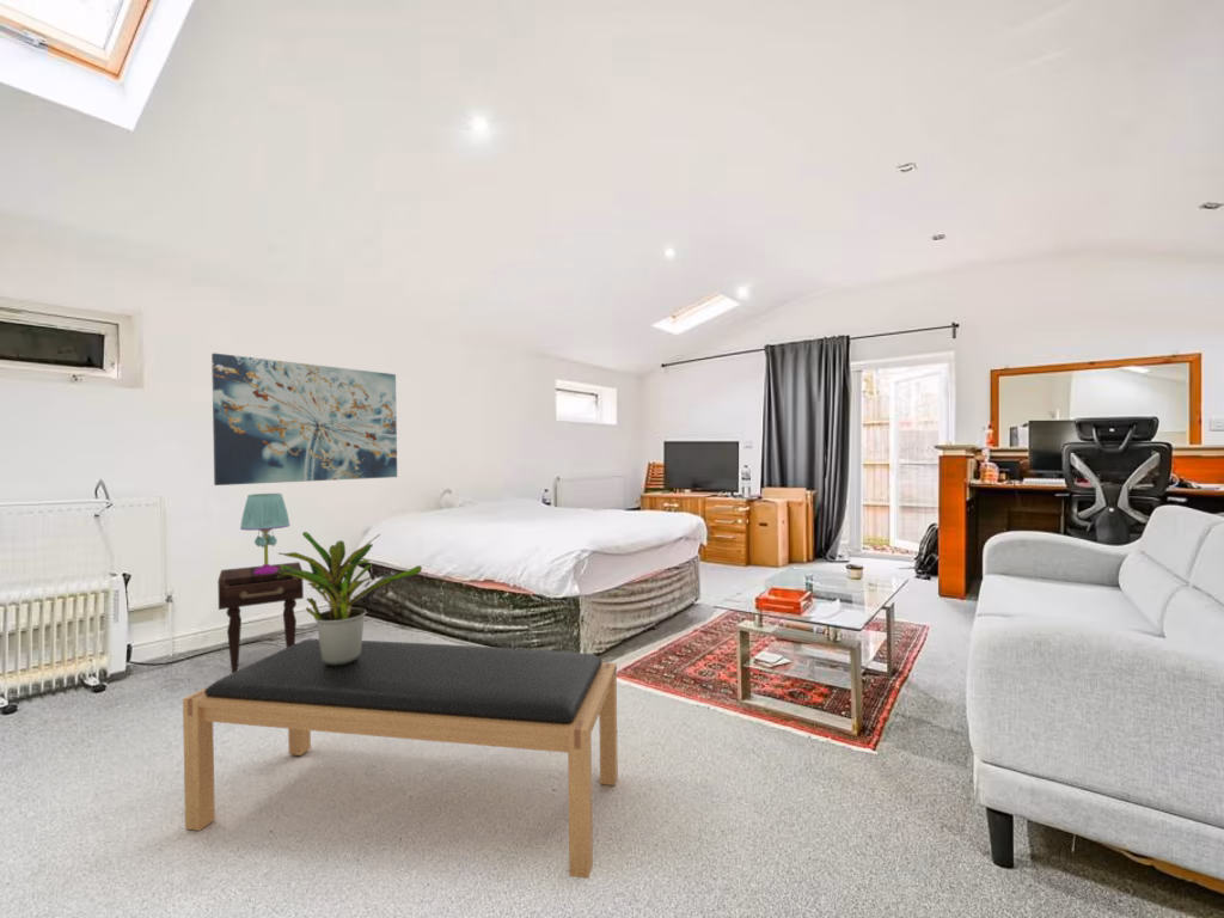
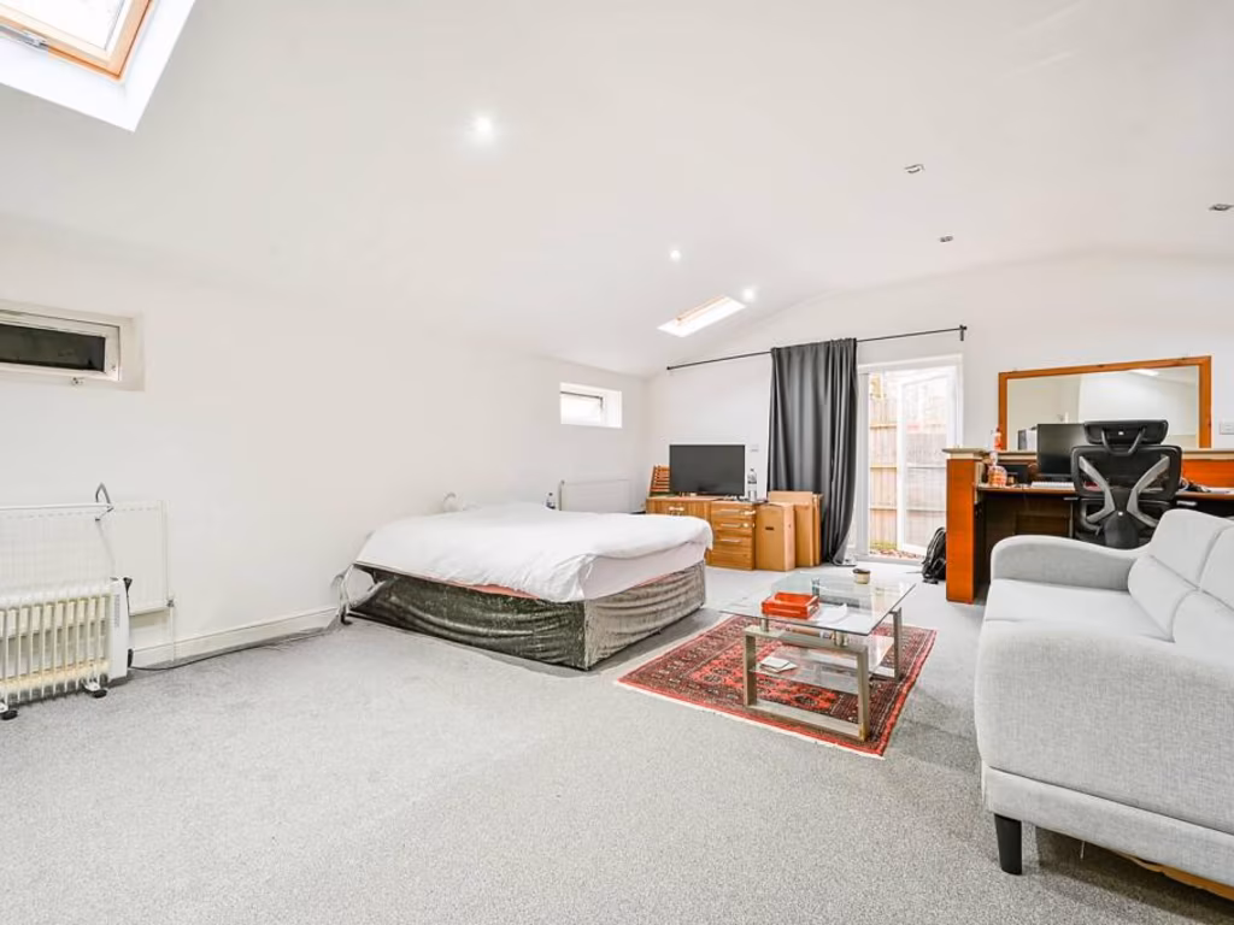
- wall art (316, 422)
- bench (415, 732)
- nightstand (259, 604)
- potted plant (337, 595)
- table lamp (265, 532)
